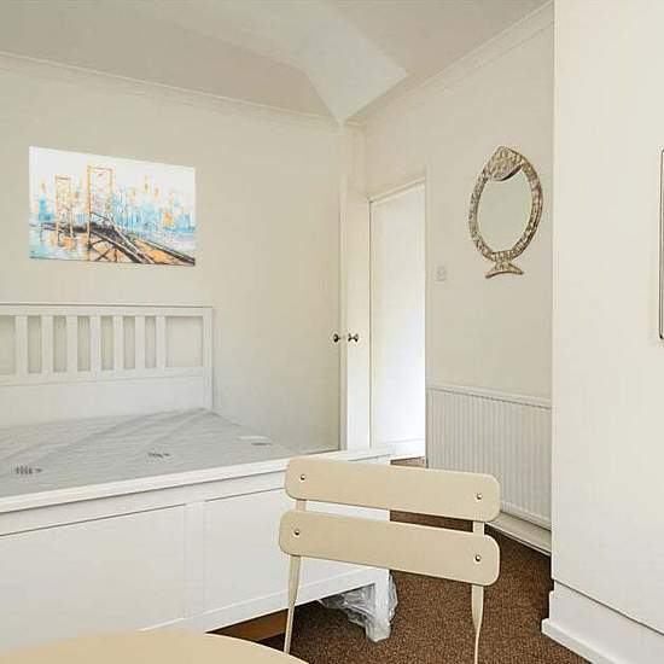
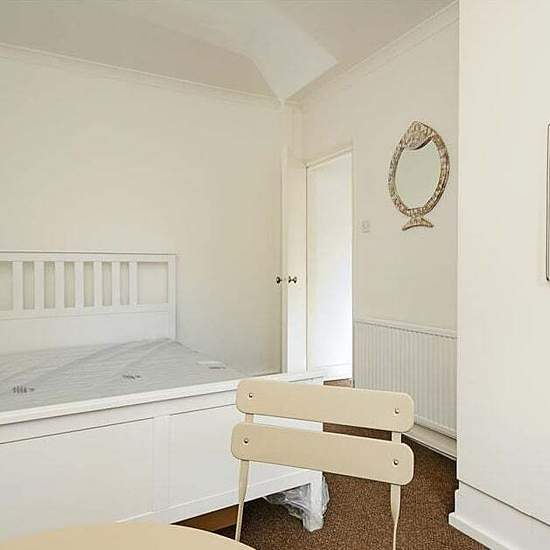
- wall art (117, 210)
